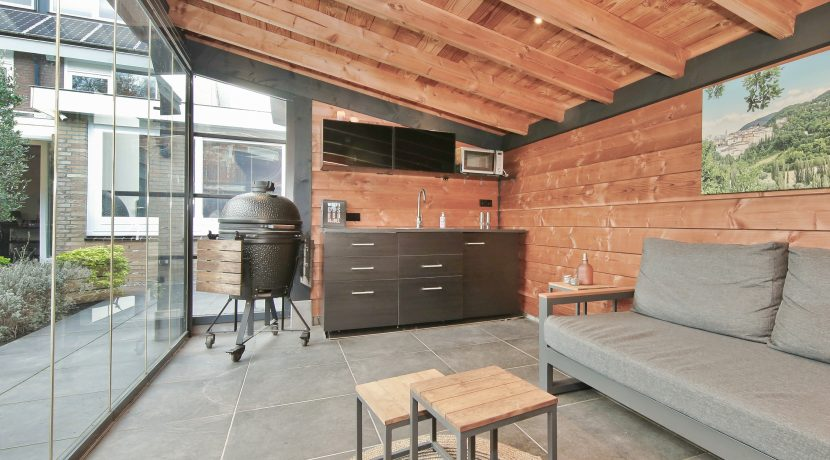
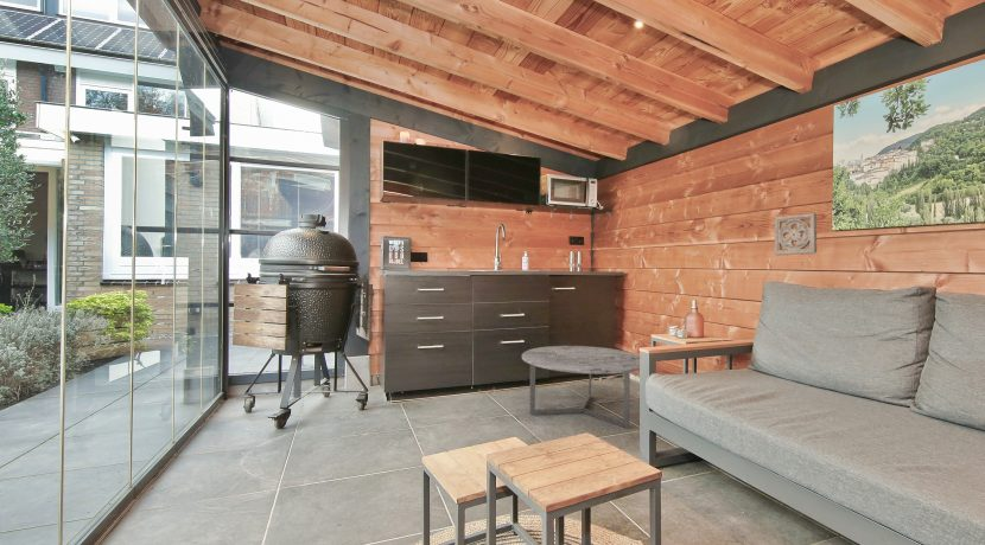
+ coffee table (589, 387)
+ wall ornament (795, 235)
